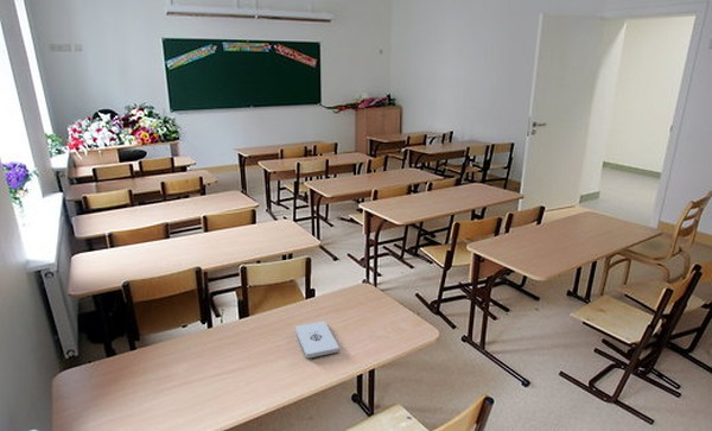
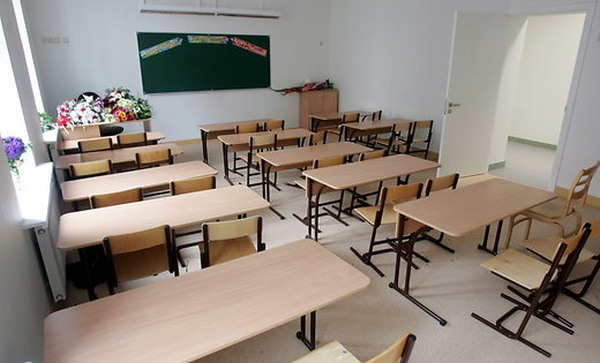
- notepad (316, 338)
